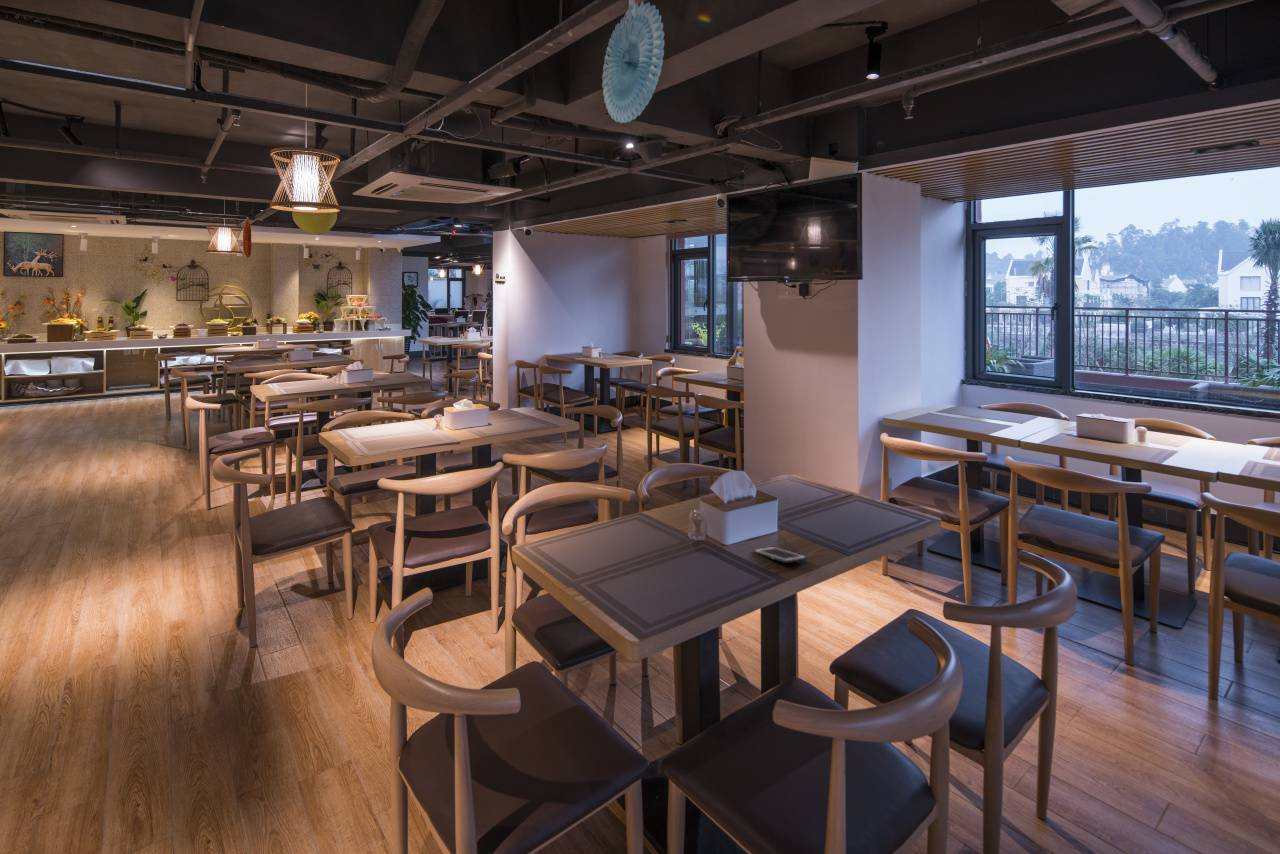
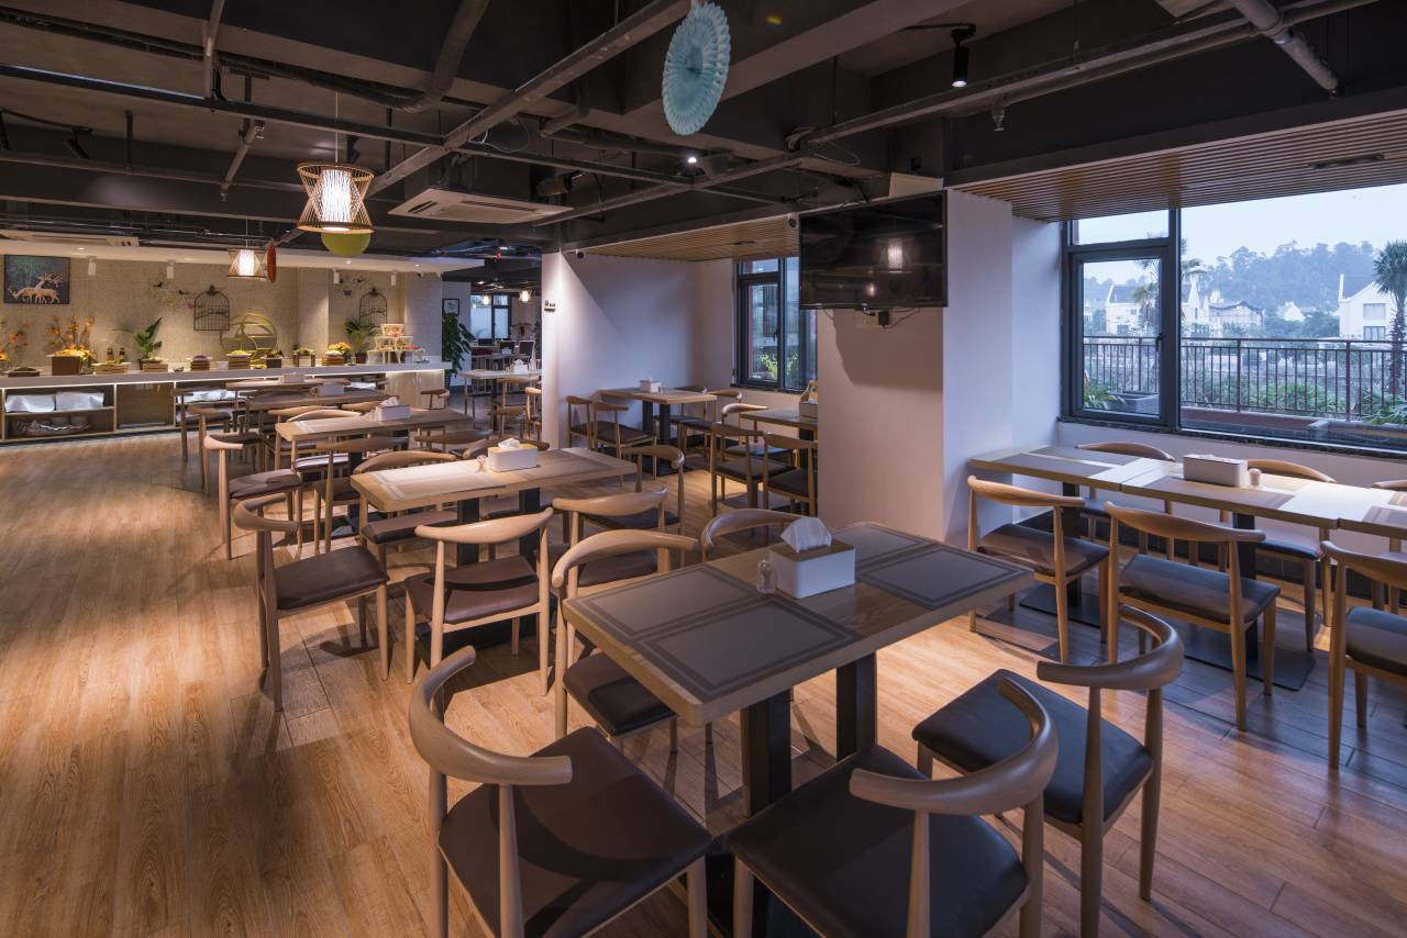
- cell phone (779, 554)
